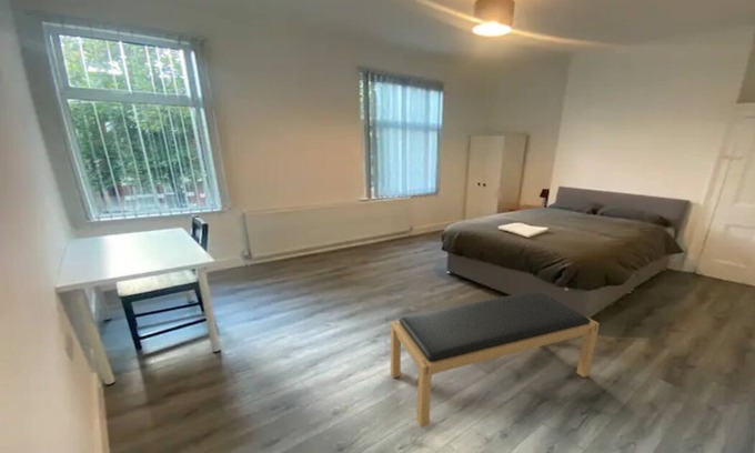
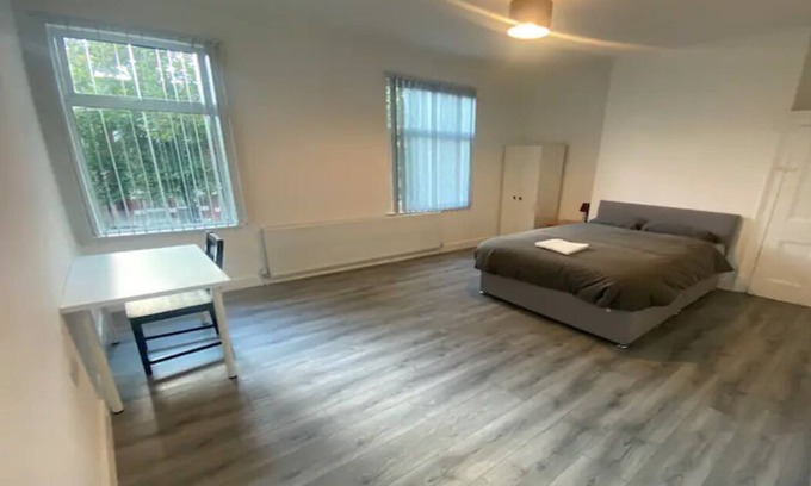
- bench (492, 345)
